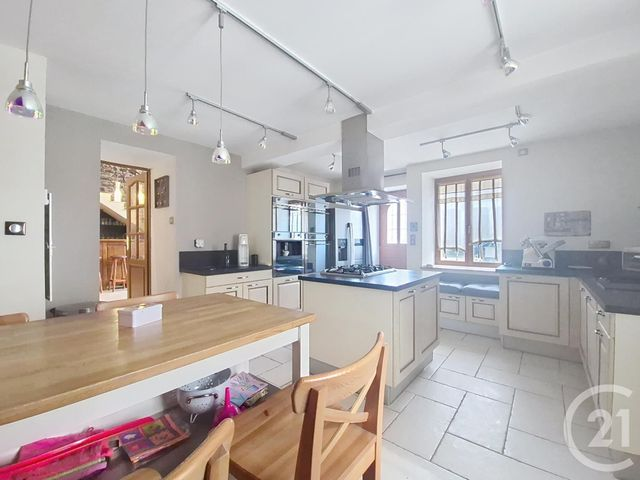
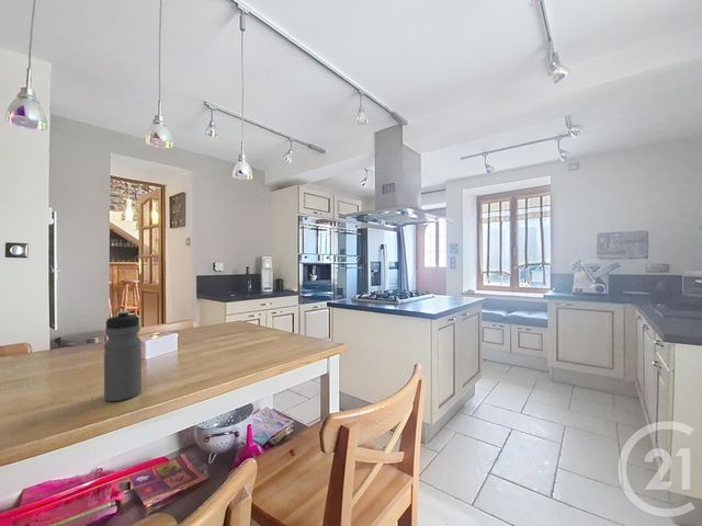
+ water bottle (123, 353)
